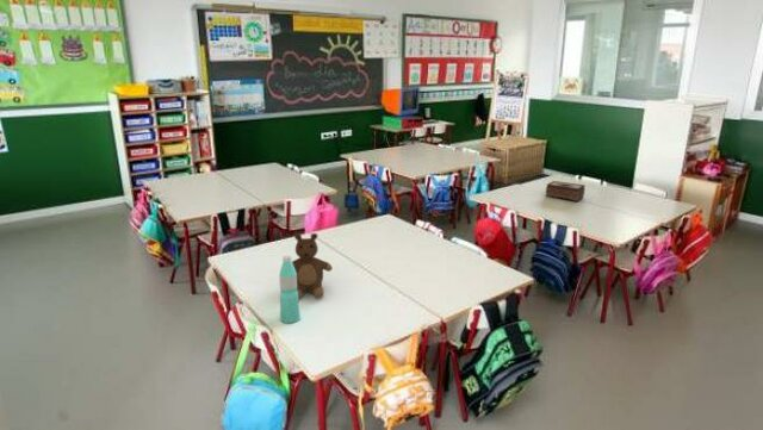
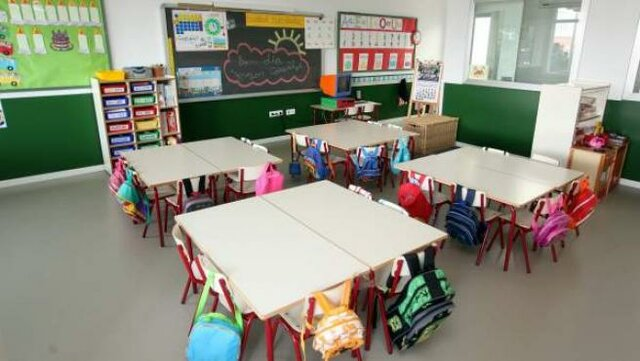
- water bottle (289, 287)
- tissue box (565, 191)
- teddy bear (306, 264)
